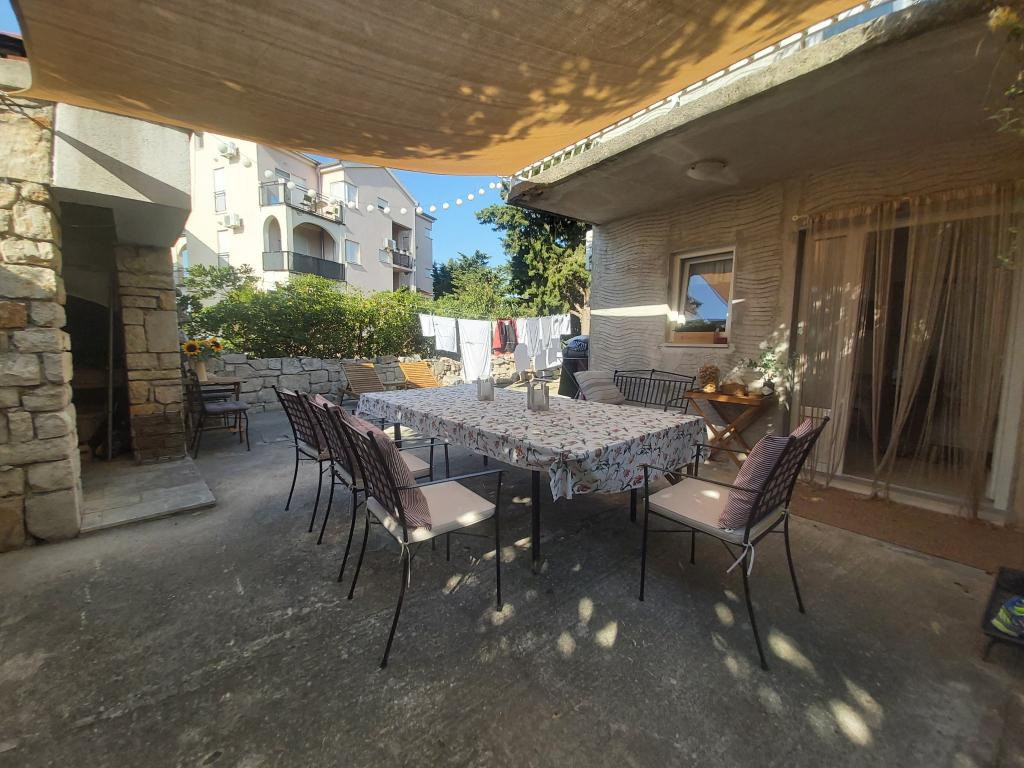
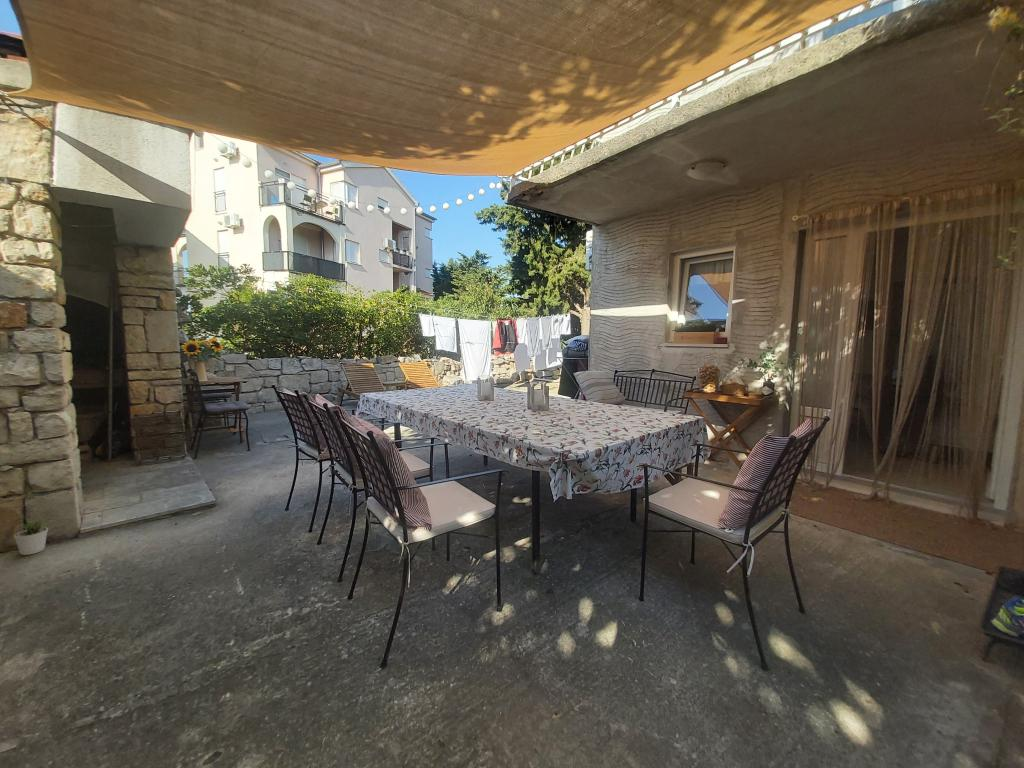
+ potted plant (31, 535)
